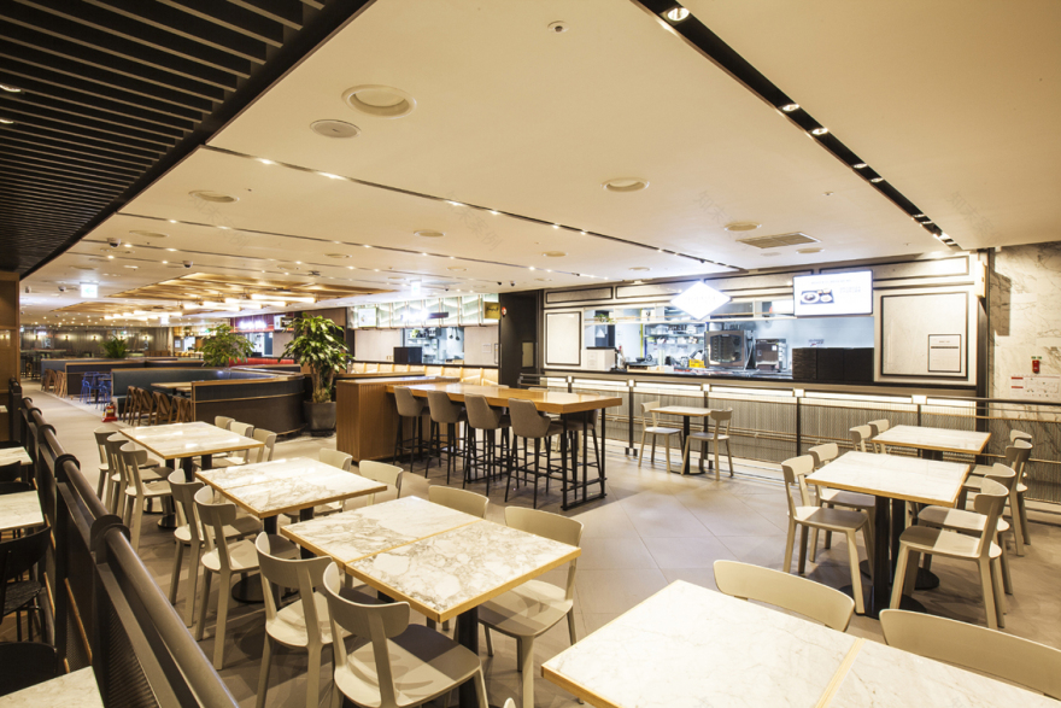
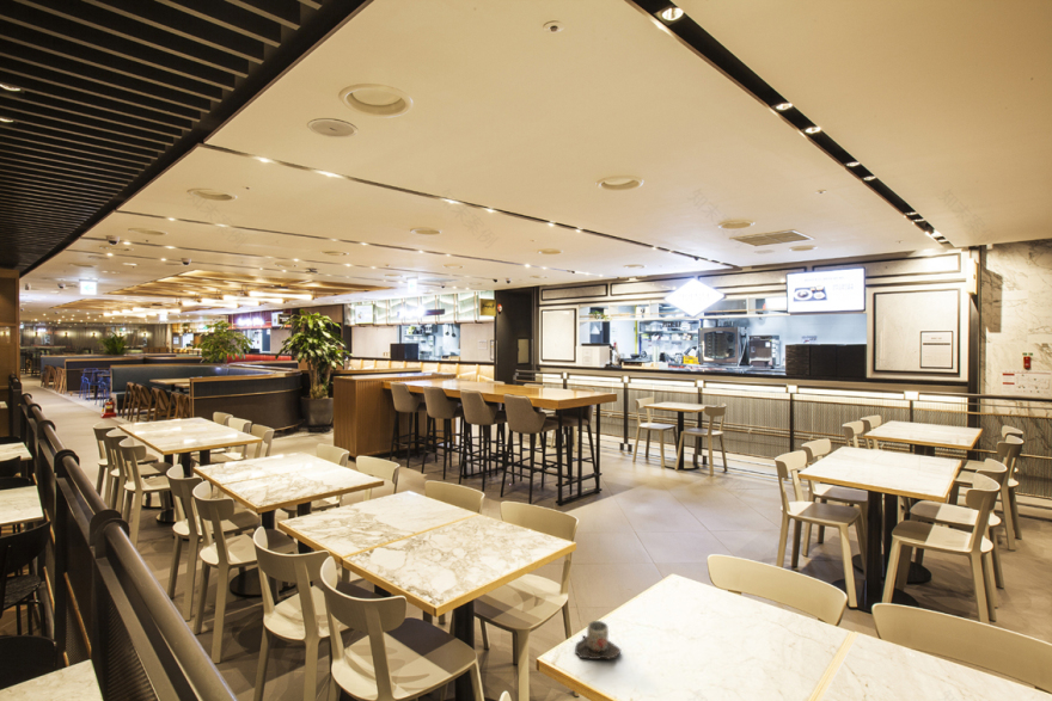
+ mug (598, 637)
